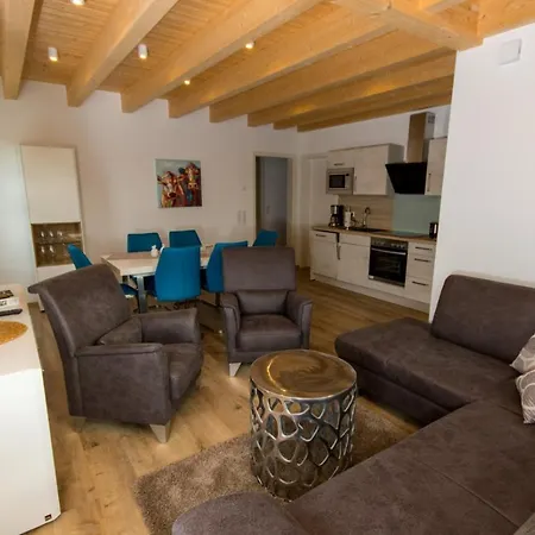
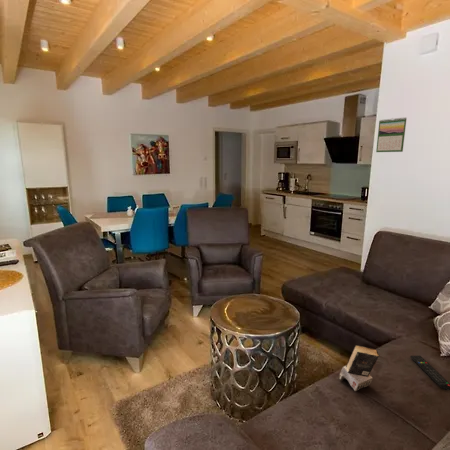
+ book (358, 364)
+ remote control (430, 371)
+ calendar (390, 135)
